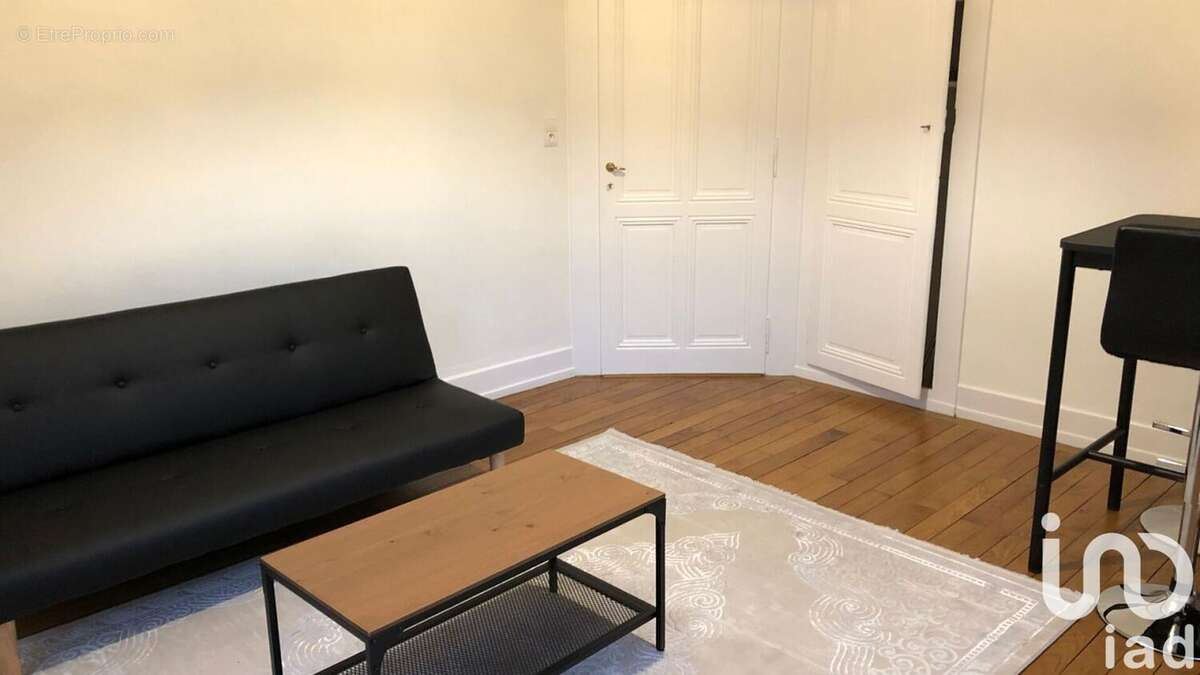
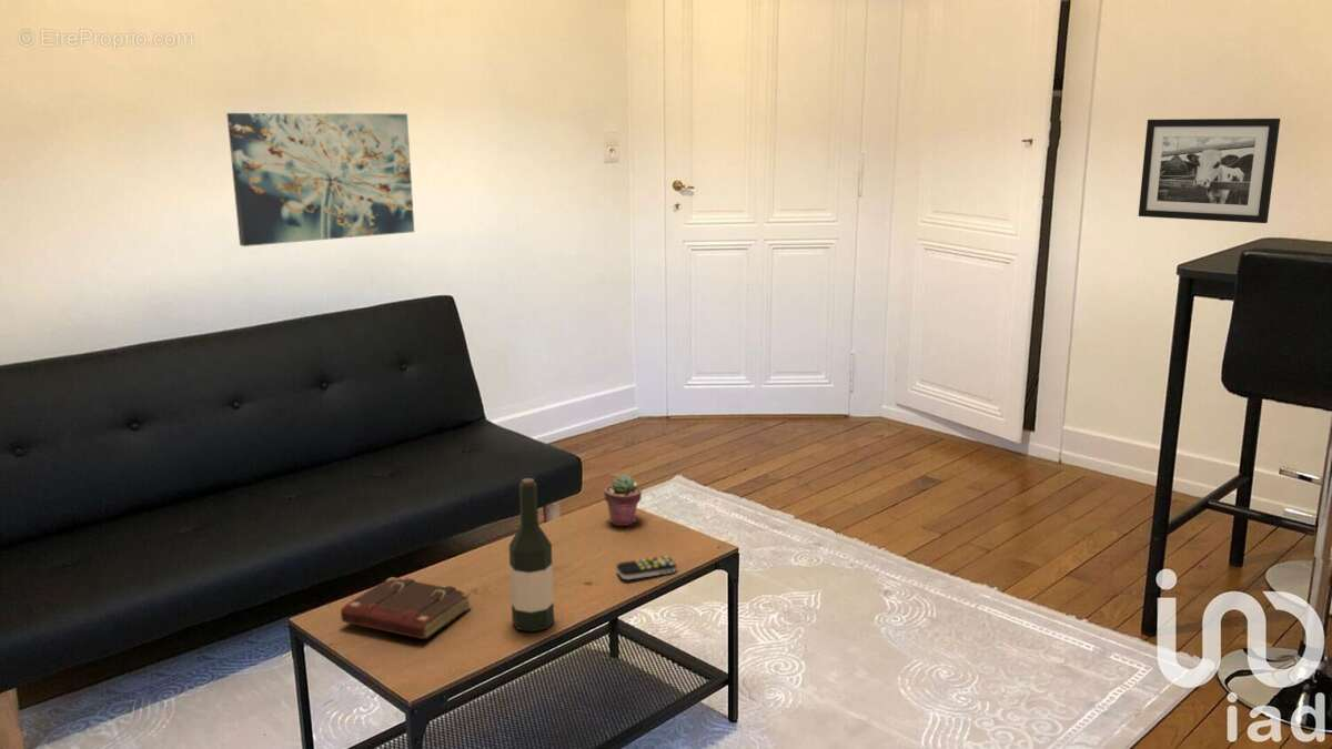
+ wine bottle (531, 551)
+ remote control (646, 567)
+ book (406, 606)
+ picture frame (1205, 170)
+ potted succulent (623, 498)
+ wall art (326, 176)
